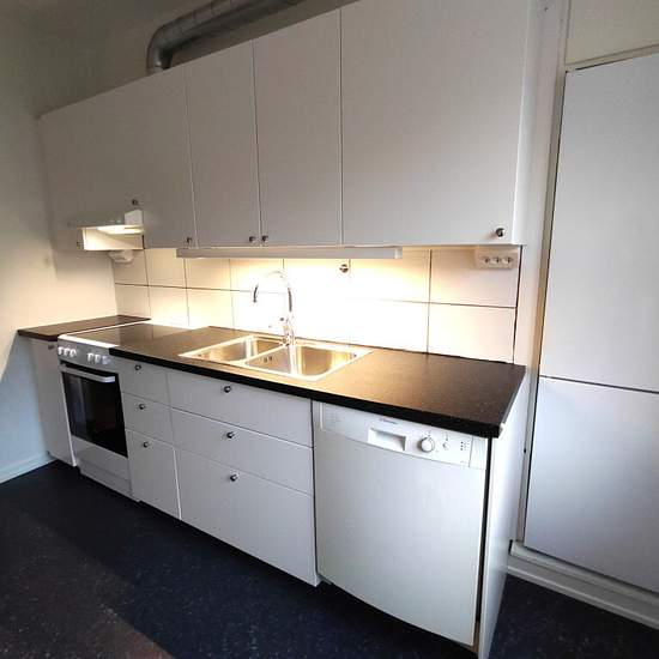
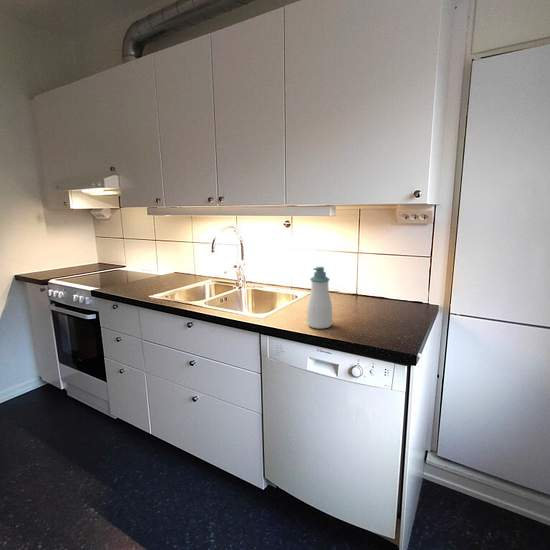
+ soap bottle (319, 296)
